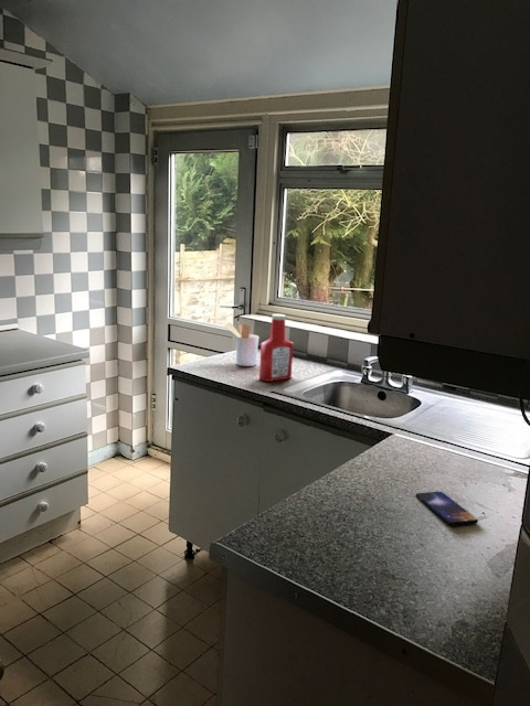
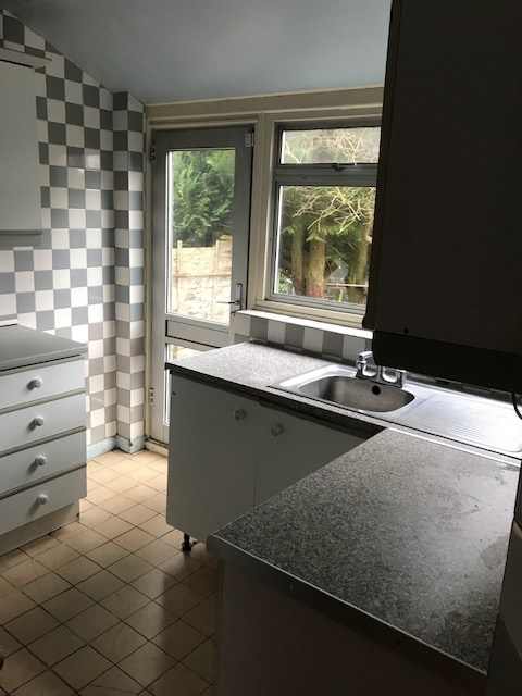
- utensil holder (241, 342)
- smartphone (445, 506)
- soap bottle (277, 346)
